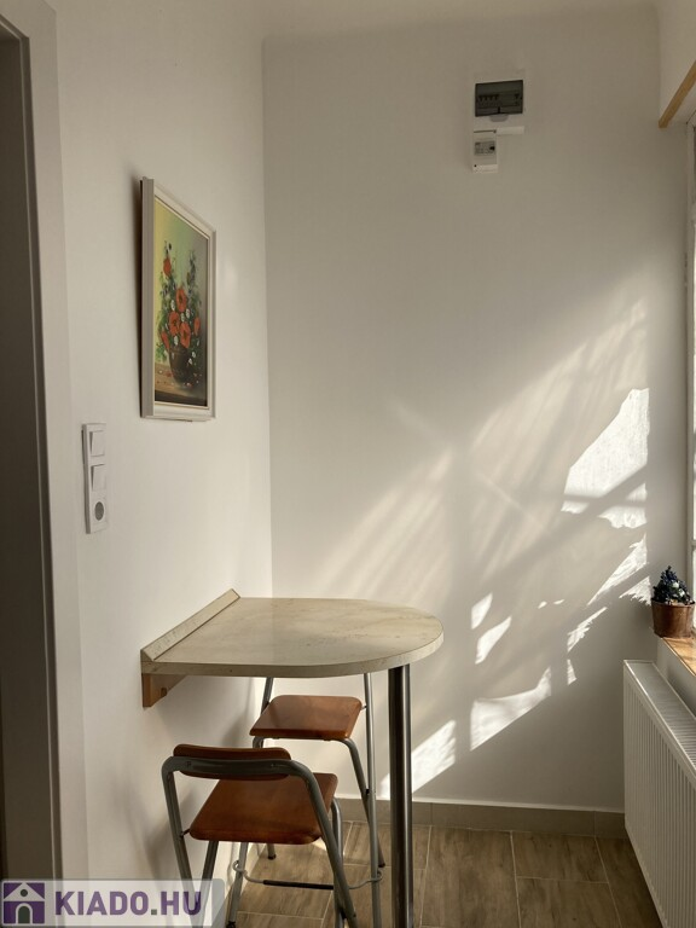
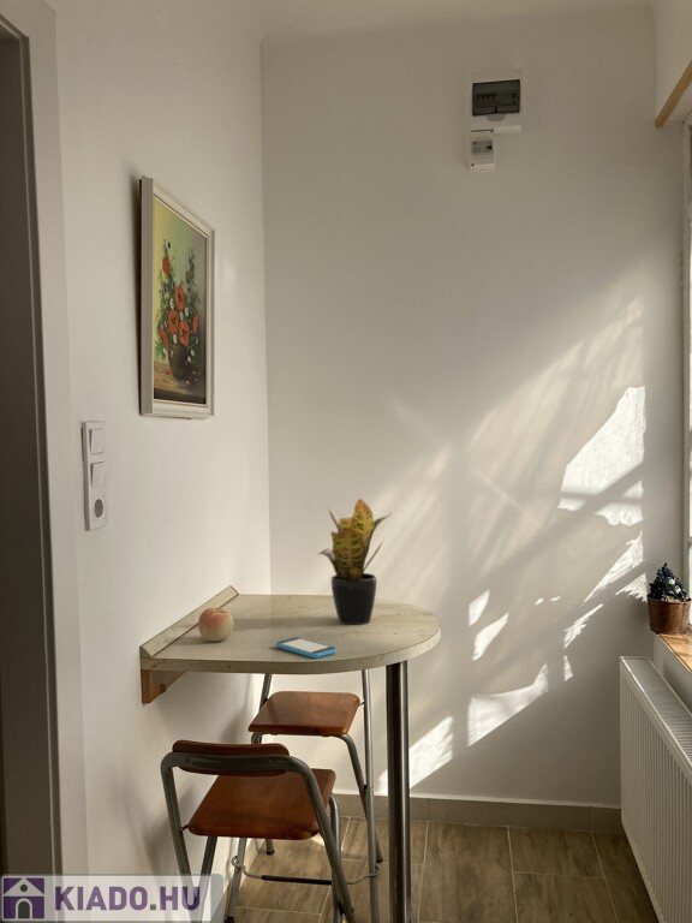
+ smartphone (305, 647)
+ apple (216, 623)
+ potted plant (352, 556)
